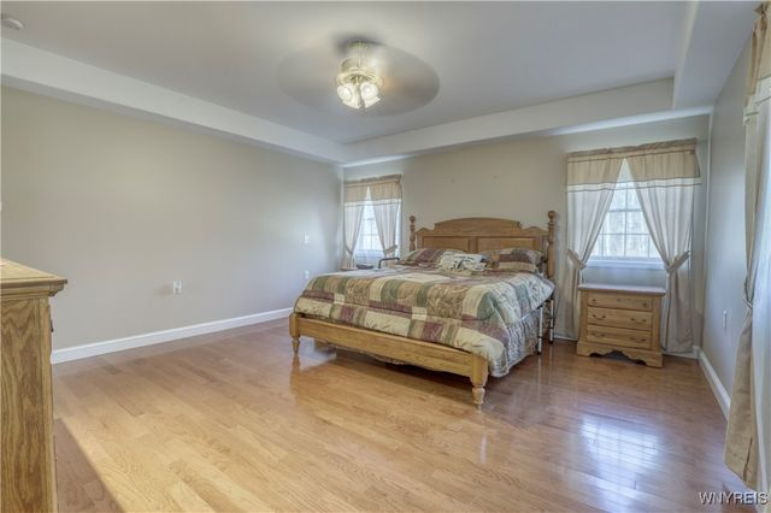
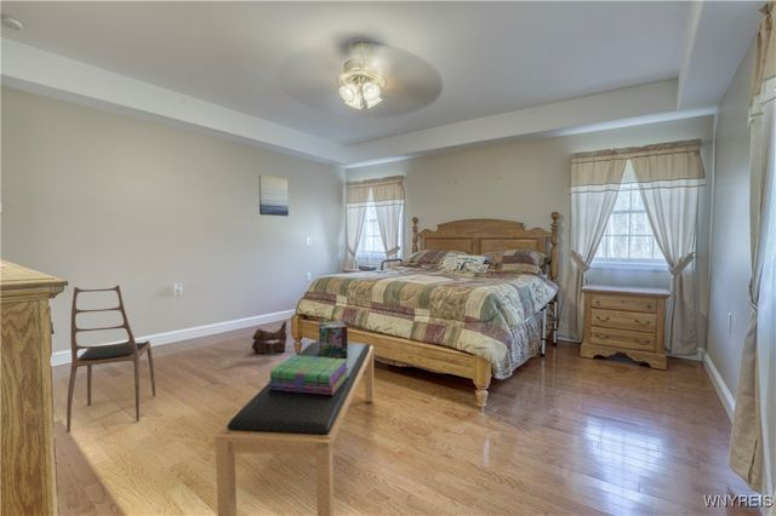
+ stack of books (310, 373)
+ decorative box (332, 338)
+ wall art (274, 196)
+ chair (110, 348)
+ bench (318, 407)
+ boots (269, 337)
